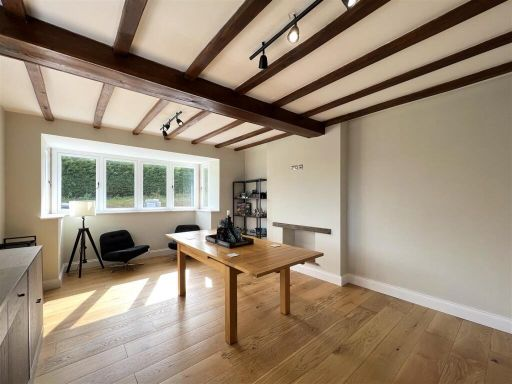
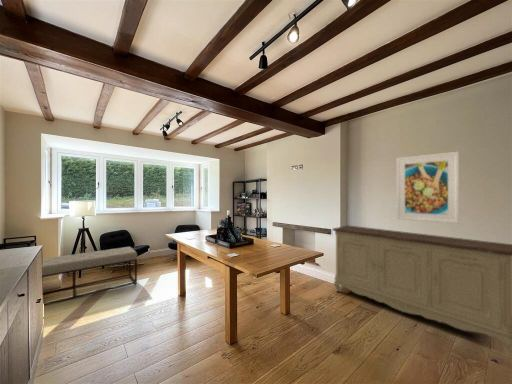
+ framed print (425, 188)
+ bench (73, 274)
+ sideboard (406, 272)
